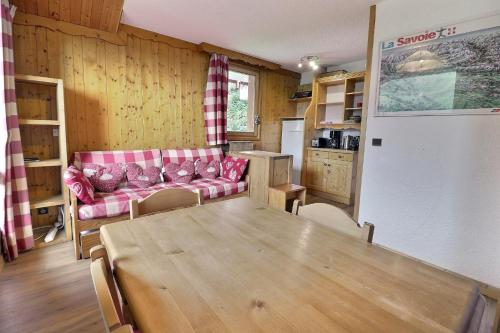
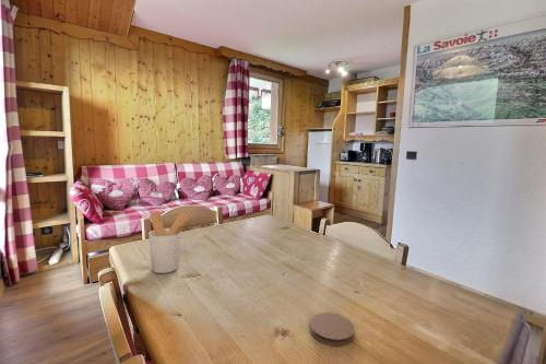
+ utensil holder (171, 239)
+ coaster (331, 327)
